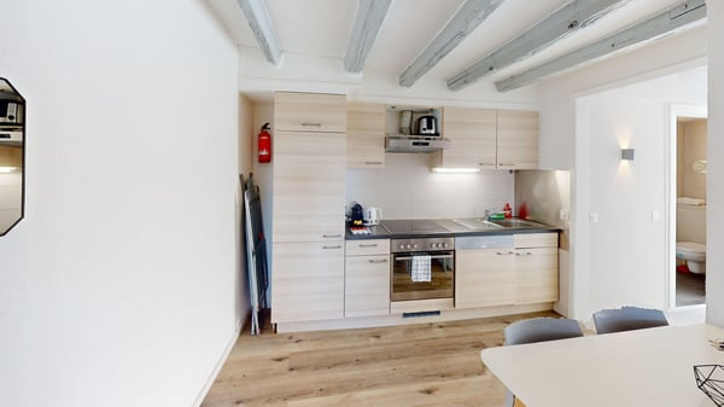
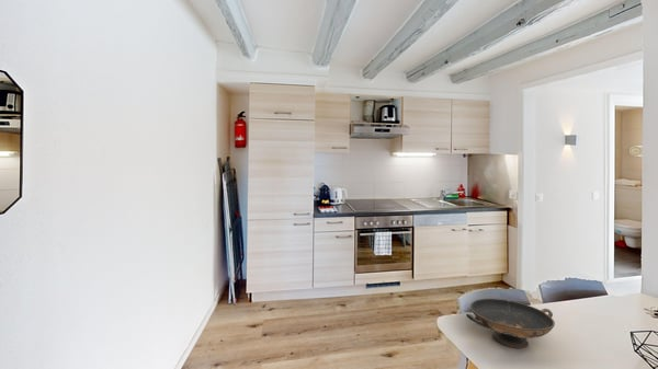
+ decorative bowl (509, 325)
